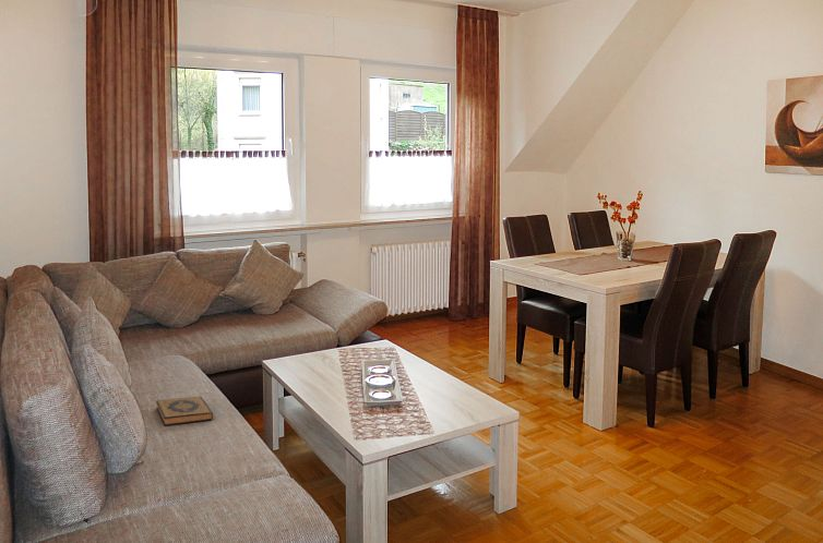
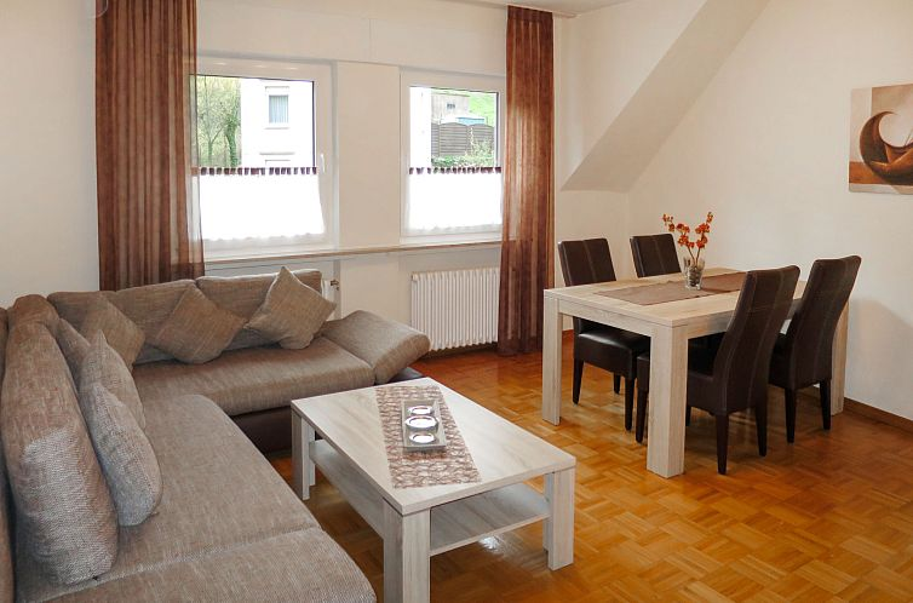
- hardback book (183, 410)
